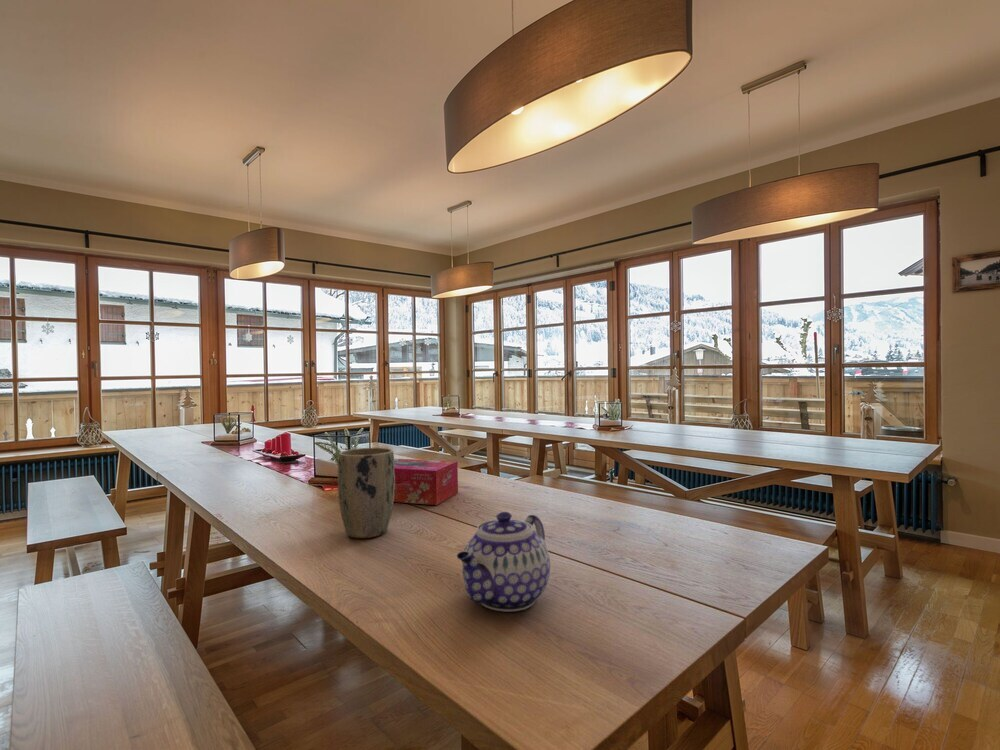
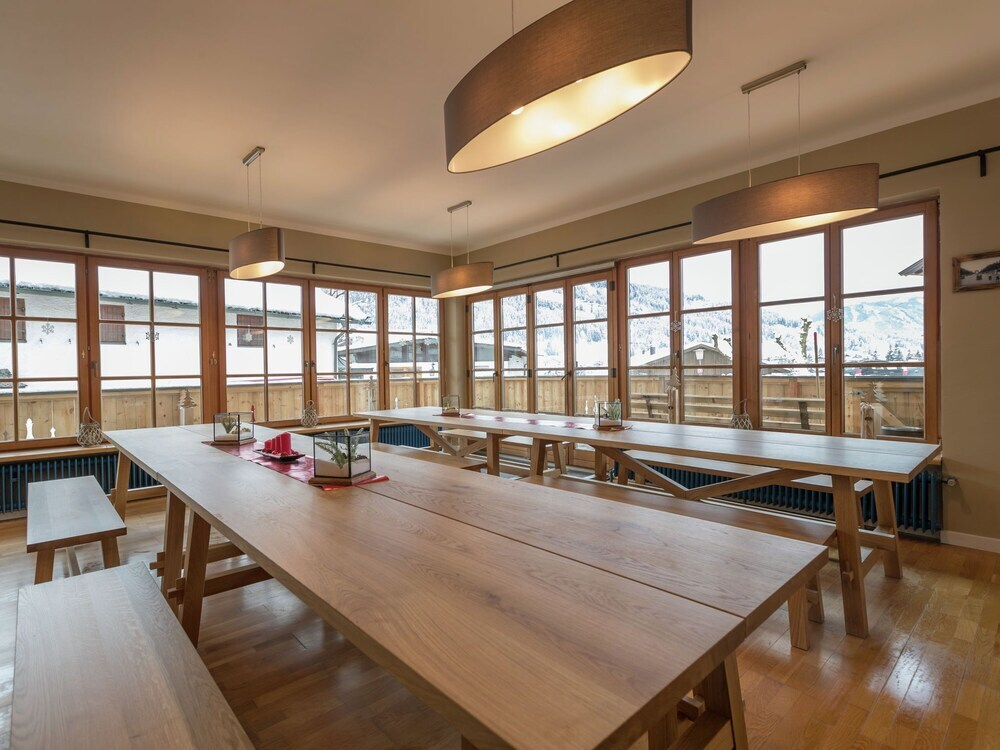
- plant pot (366, 491)
- tissue box (405, 479)
- teapot (505, 555)
